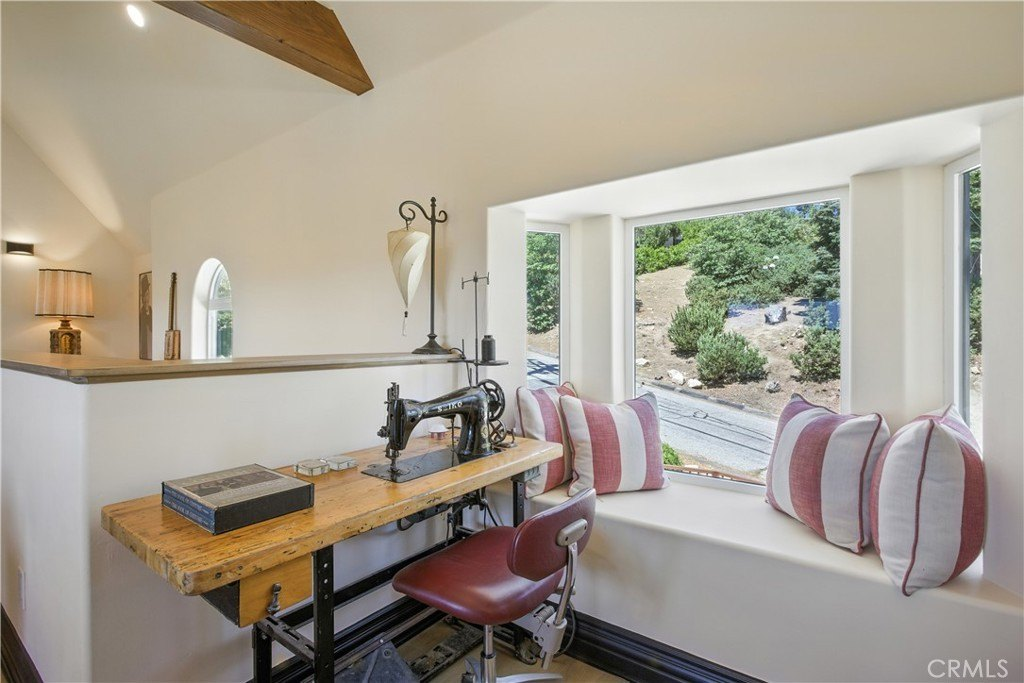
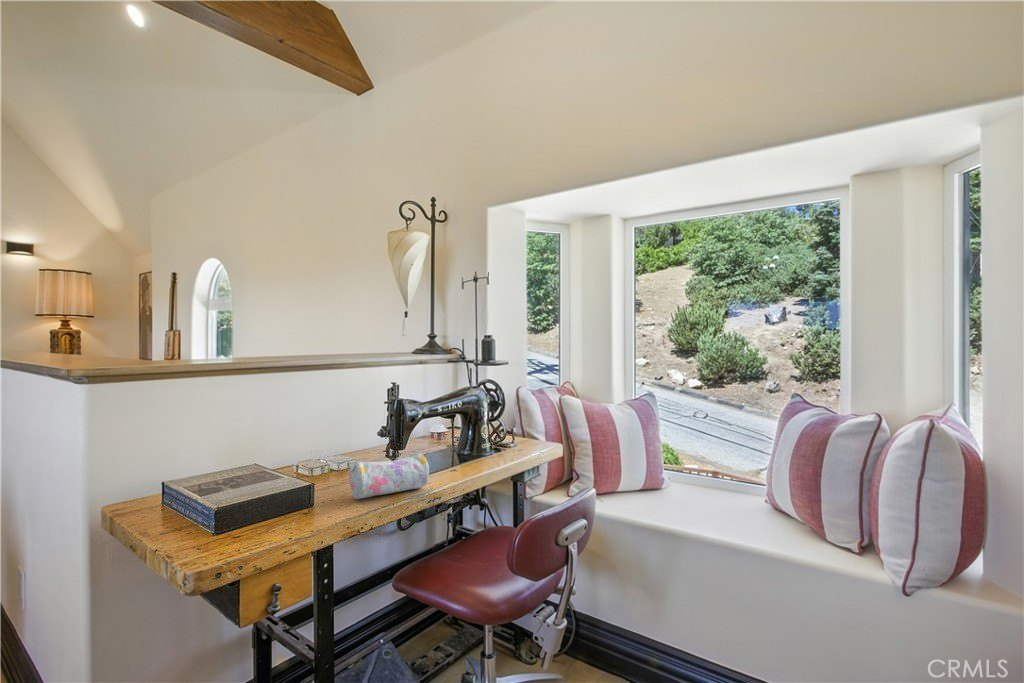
+ pencil case (390, 475)
